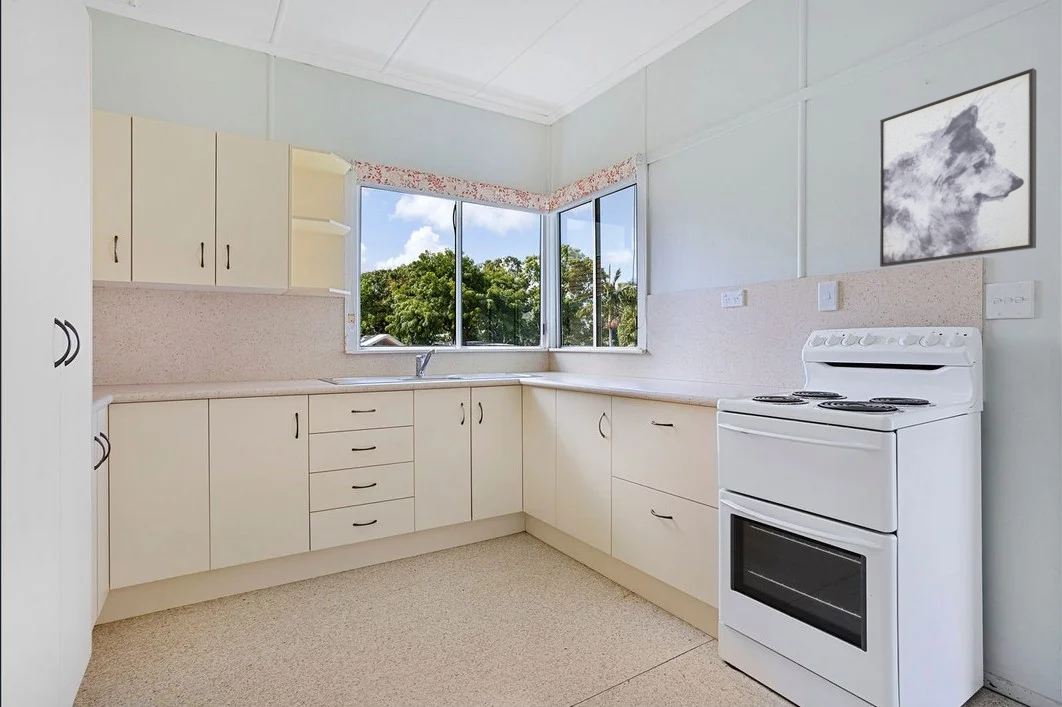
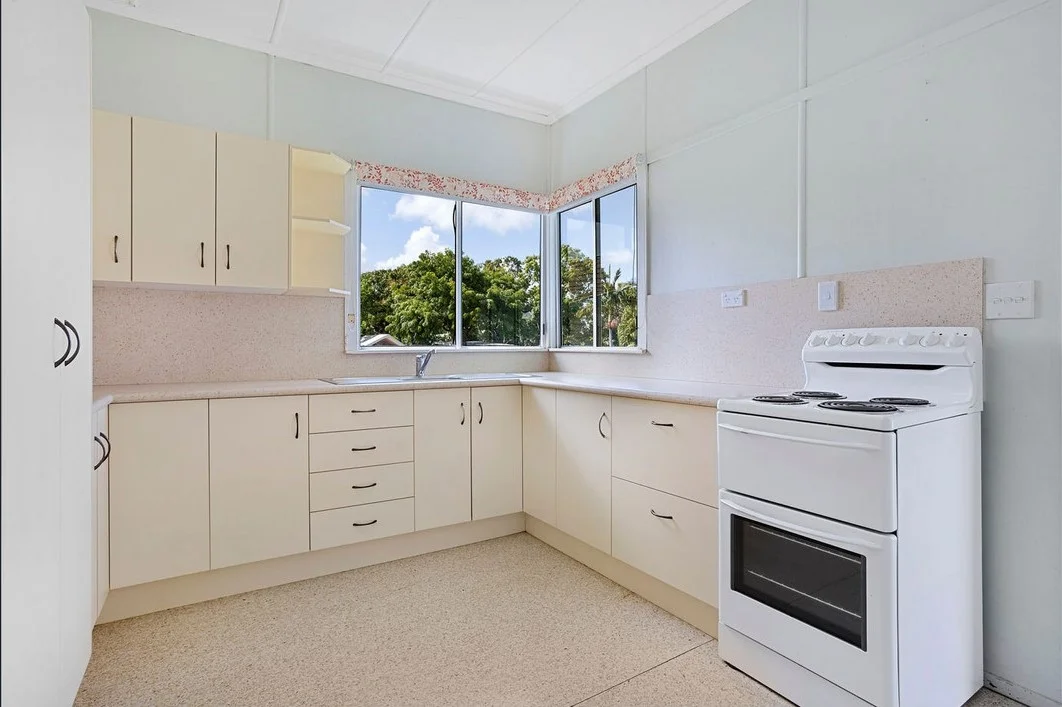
- wall art (950, 177)
